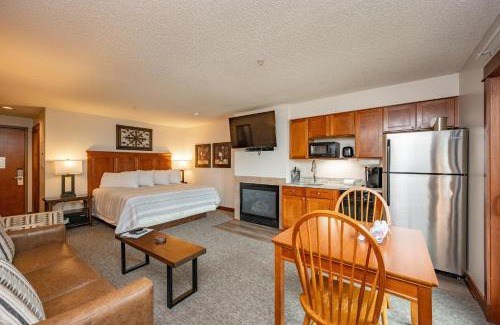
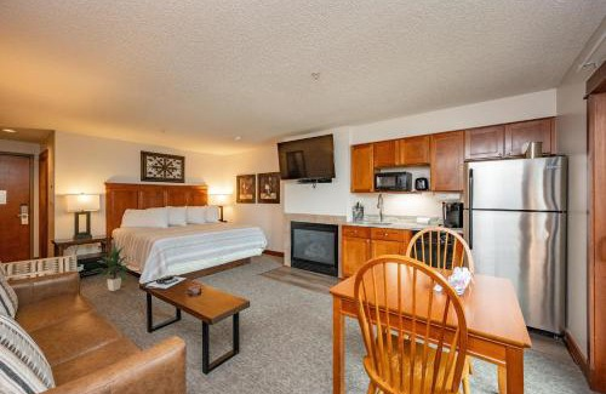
+ indoor plant (114, 268)
